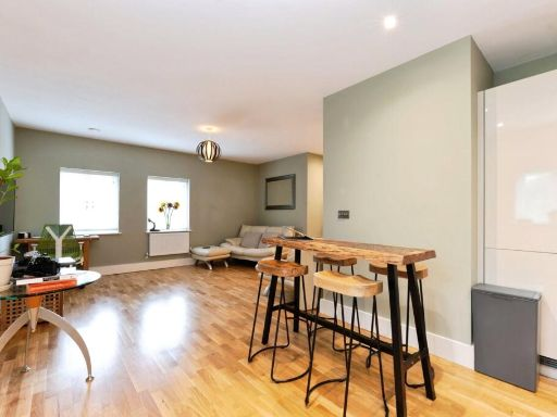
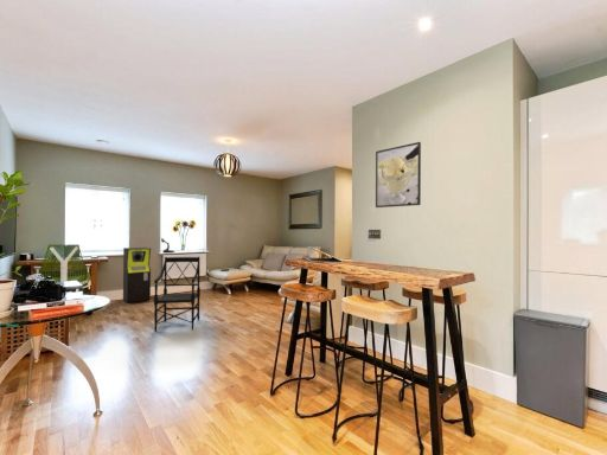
+ armchair (178, 294)
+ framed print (396, 177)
+ storage cabinet (136, 274)
